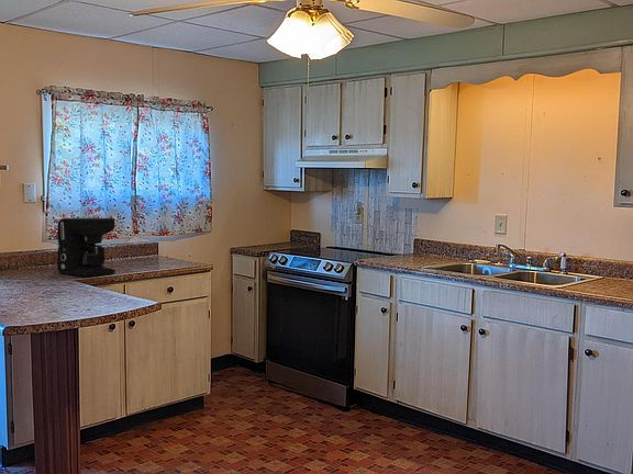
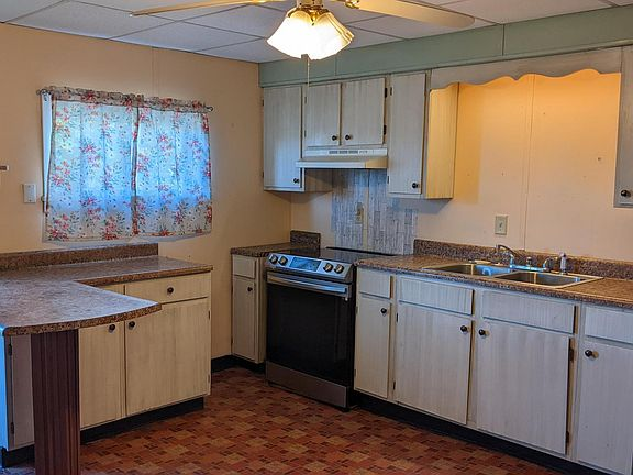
- coffee maker (87, 246)
